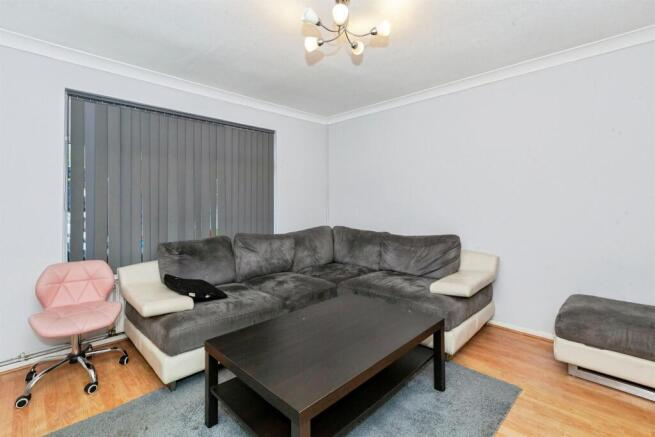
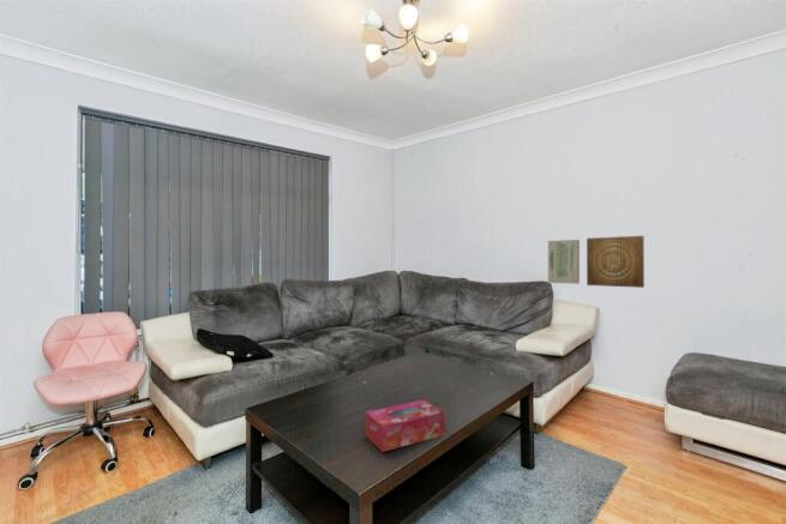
+ wall art (613, 261)
+ tissue box (404, 423)
+ wall art (563, 261)
